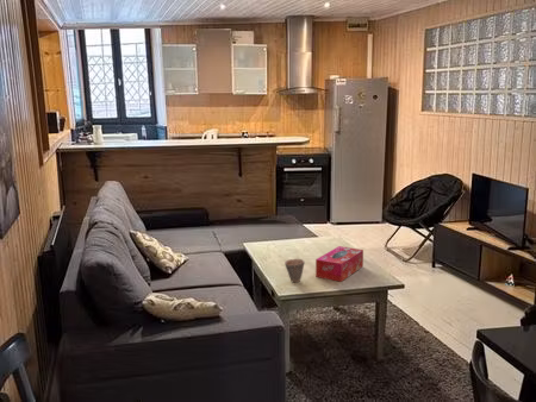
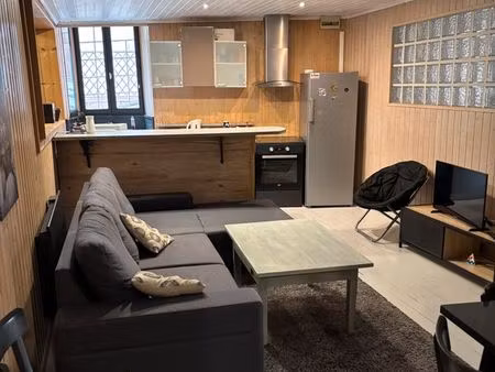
- tissue box (339, 263)
- cup (294, 271)
